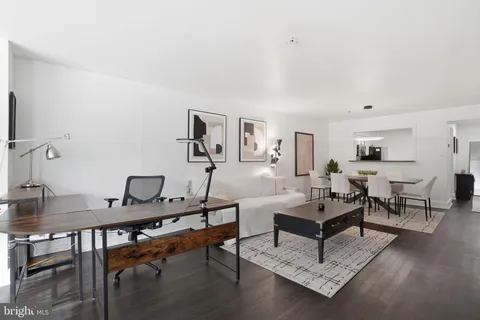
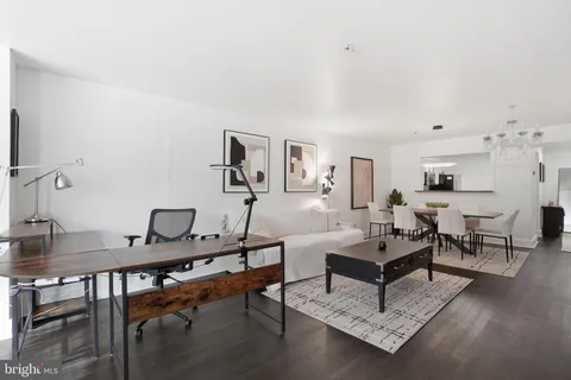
+ chandelier (512, 133)
